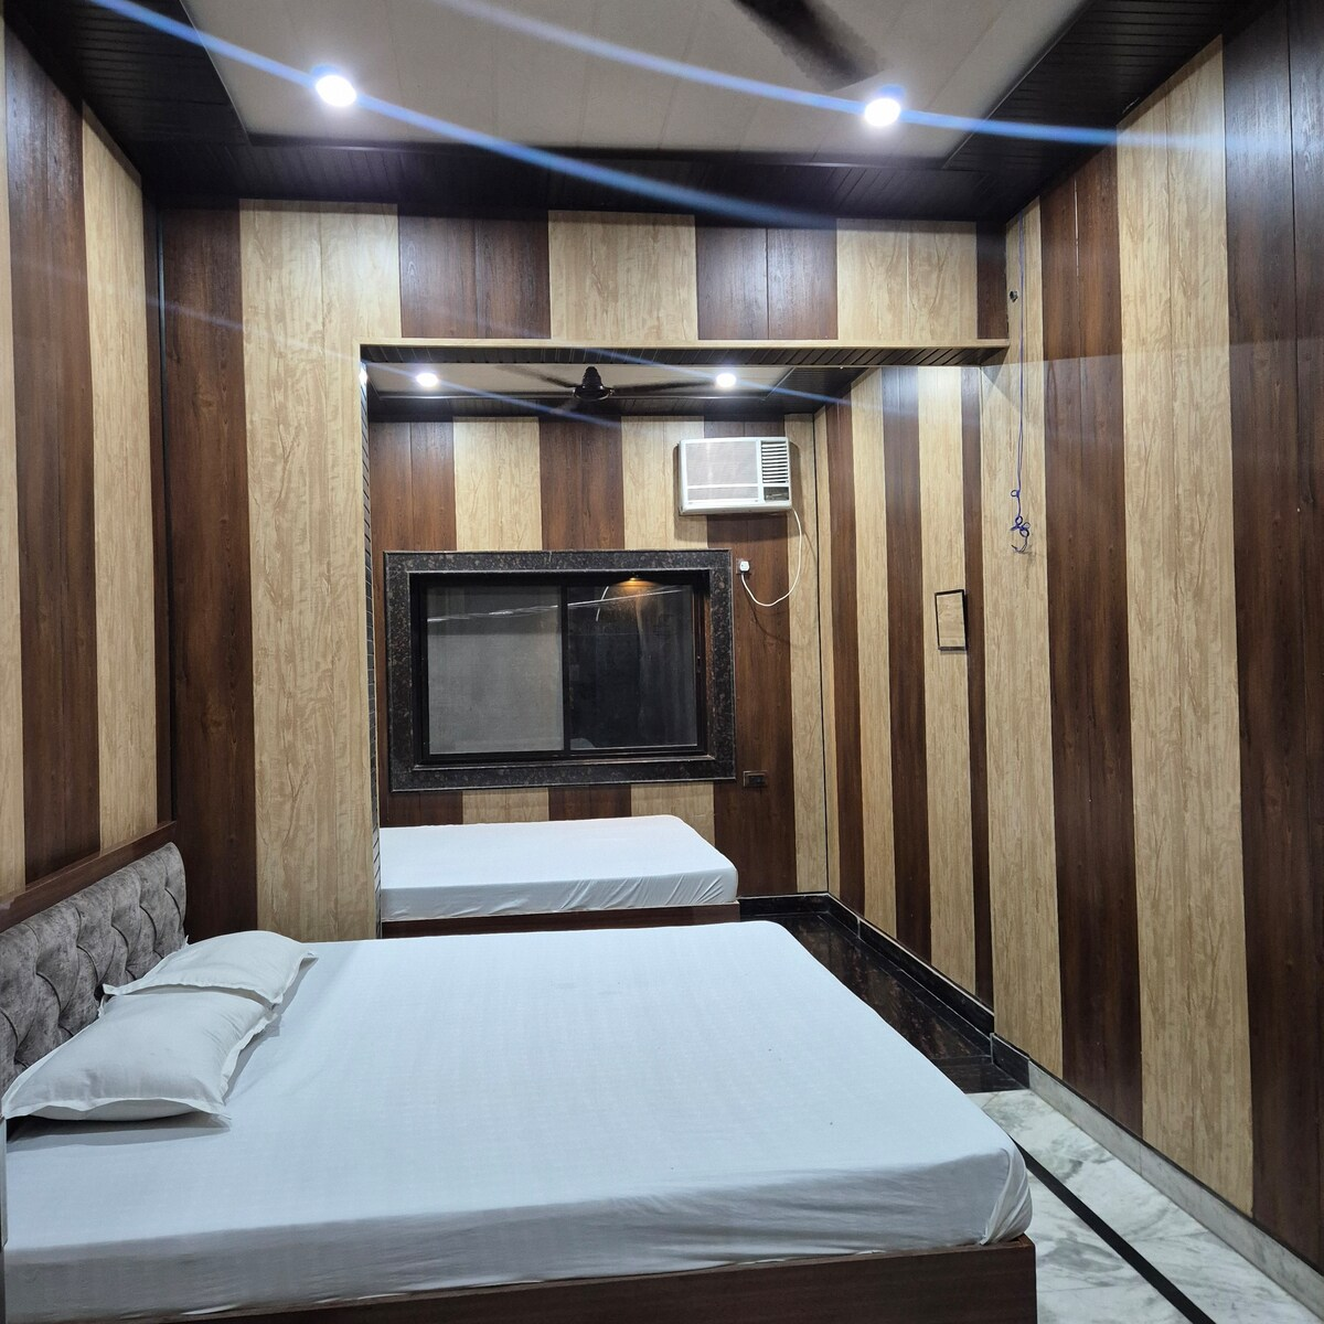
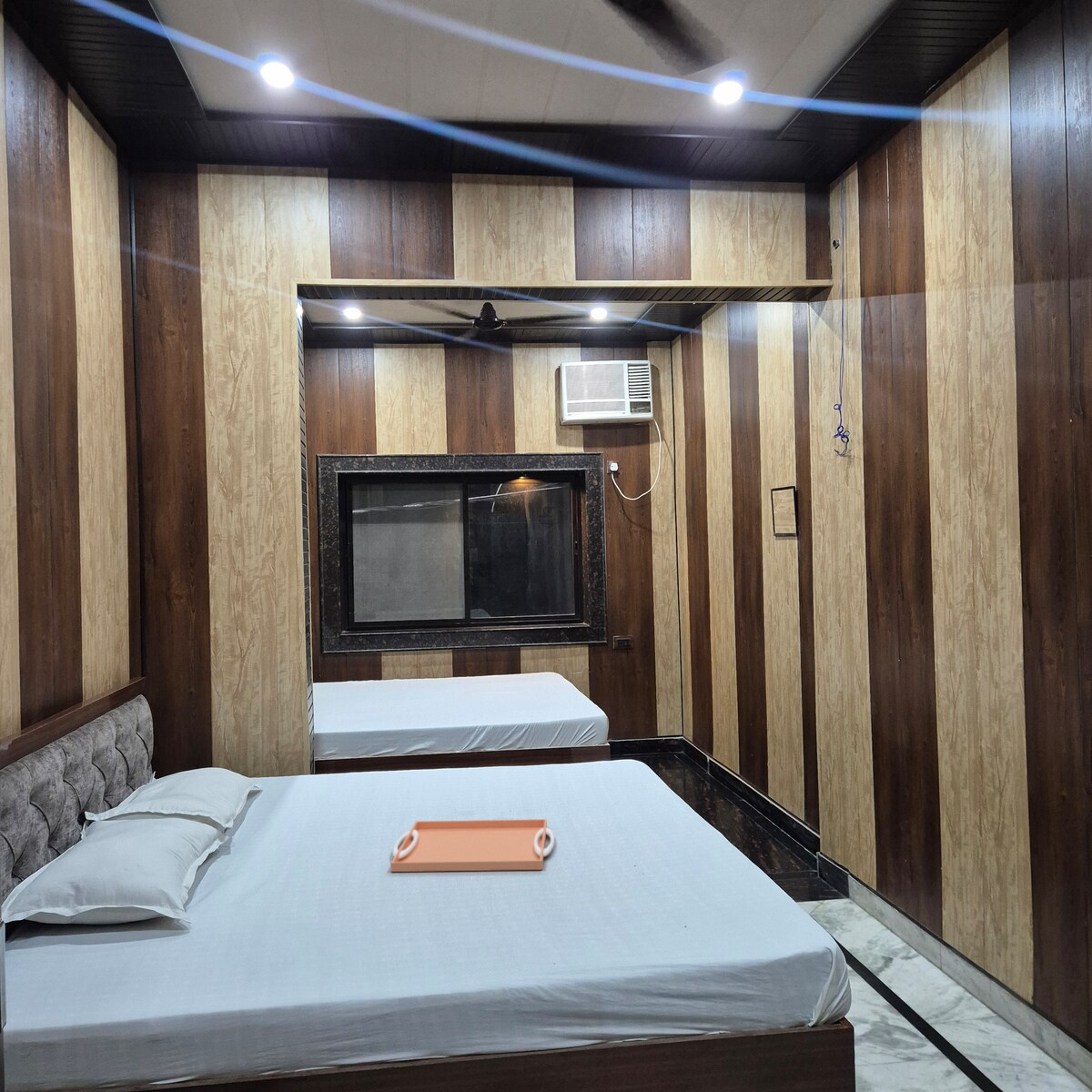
+ serving tray (474, 844)
